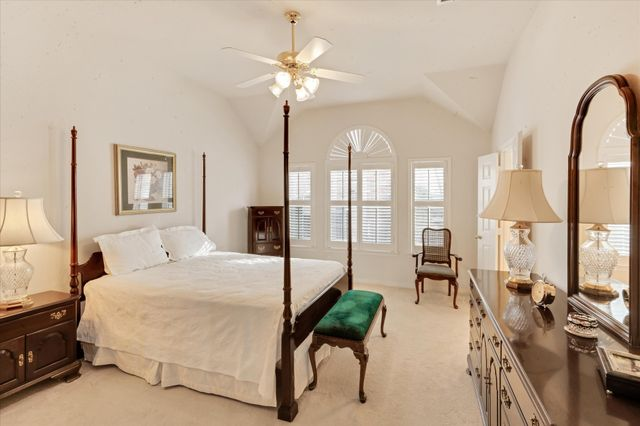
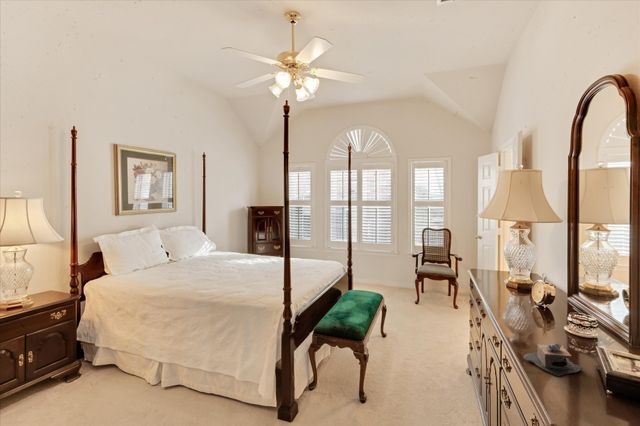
+ jewelry box (550, 352)
